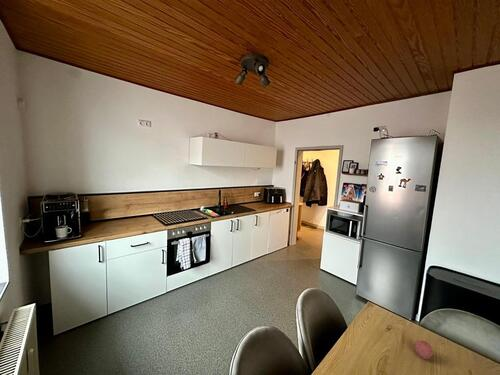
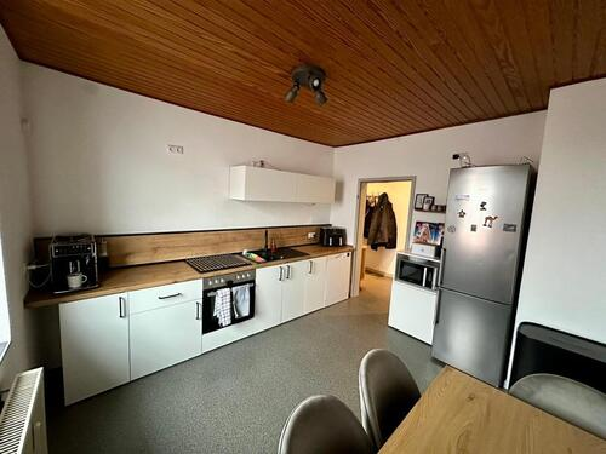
- fruit (423, 349)
